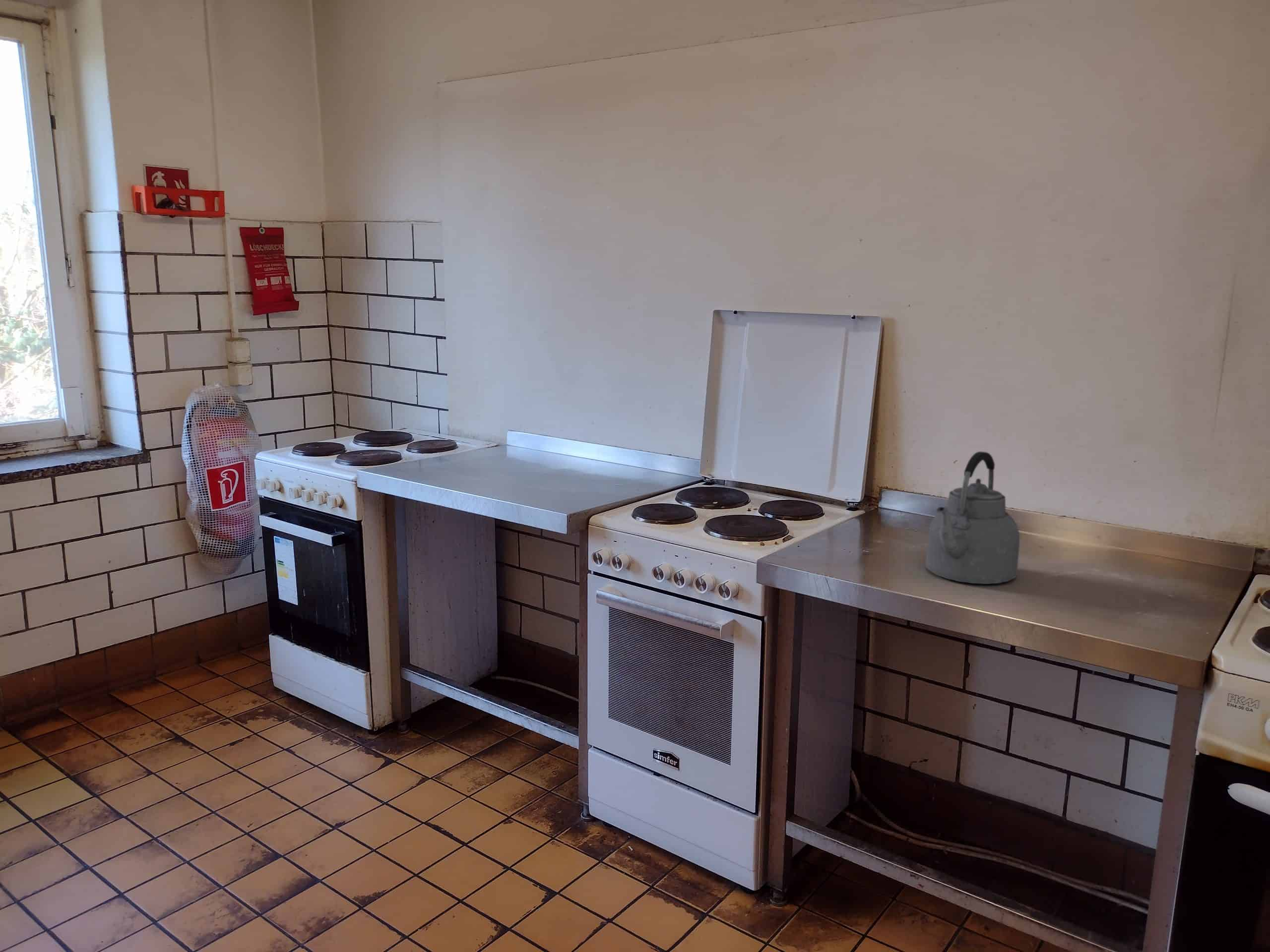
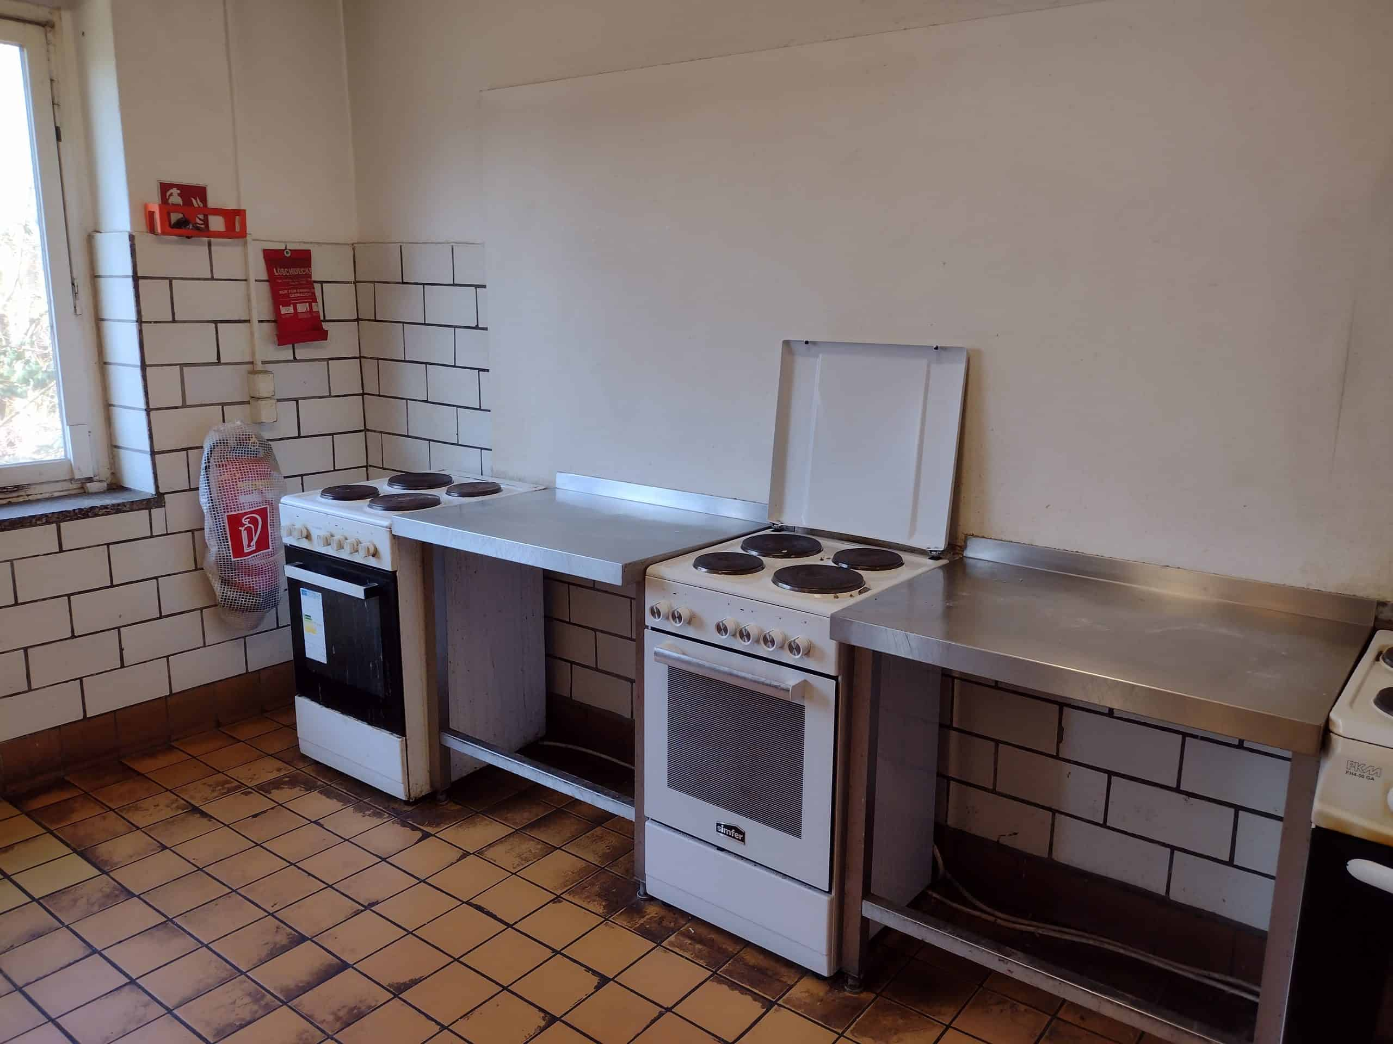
- kettle (966, 517)
